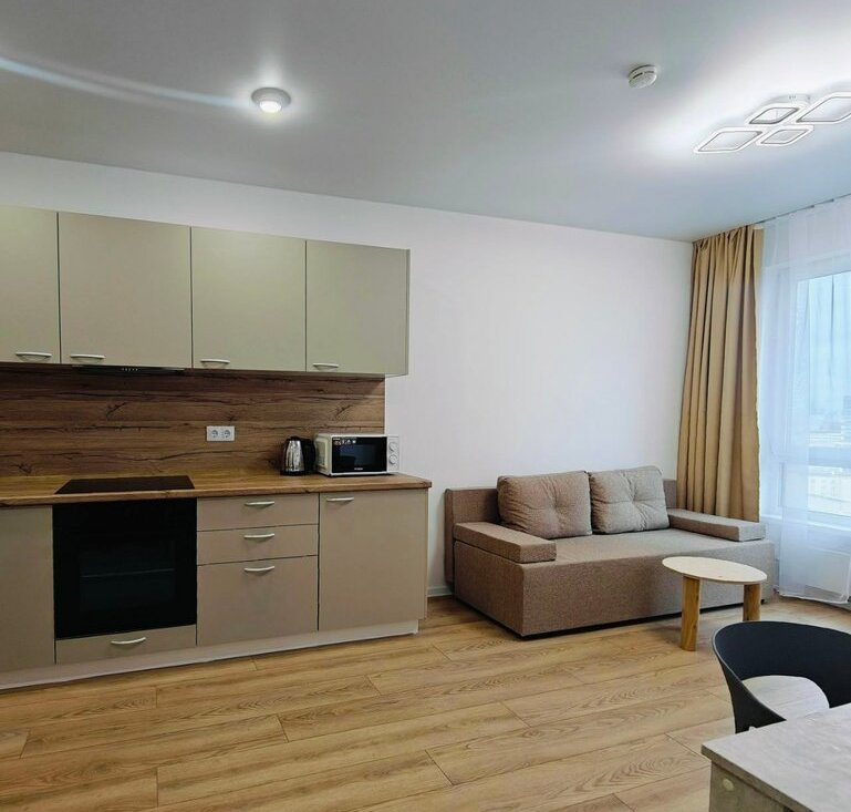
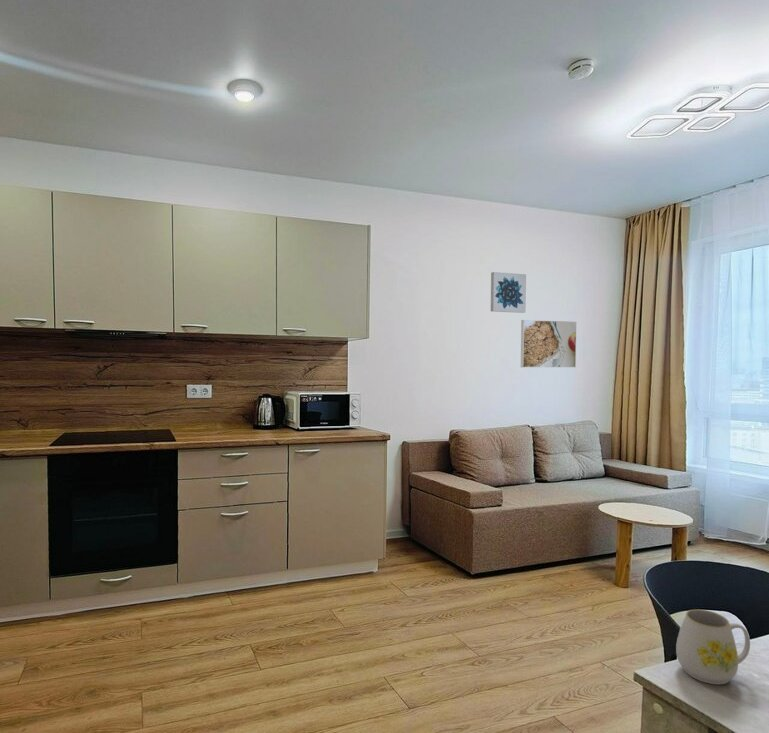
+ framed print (549, 344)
+ mug (714, 645)
+ wall art (508, 292)
